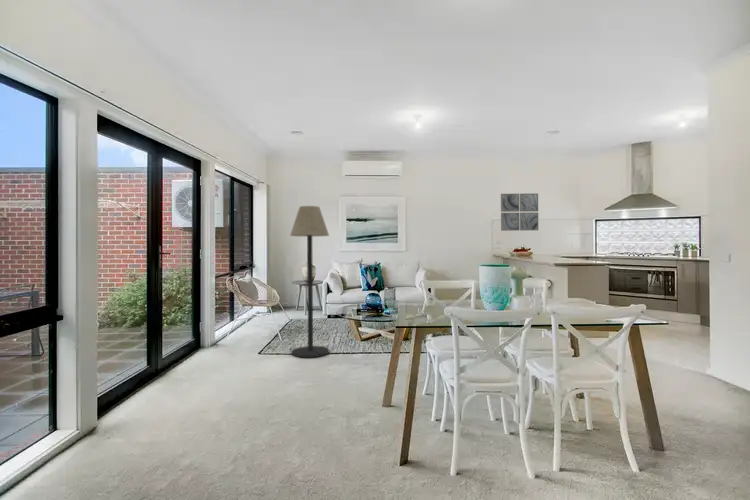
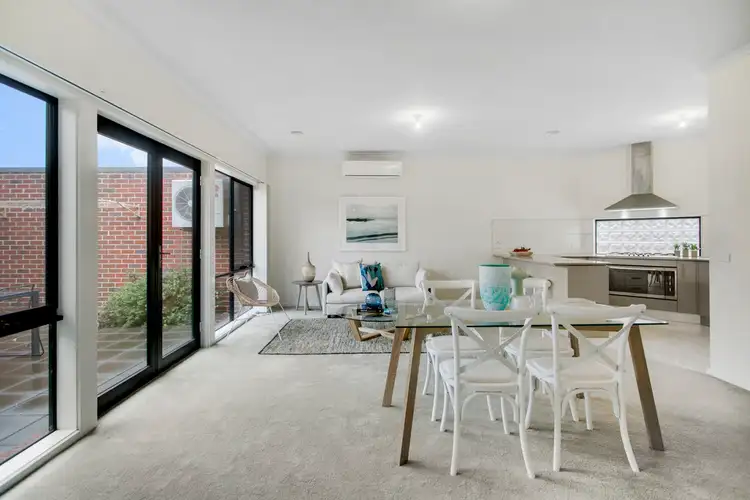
- floor lamp (310, 279)
- wall art (520, 211)
